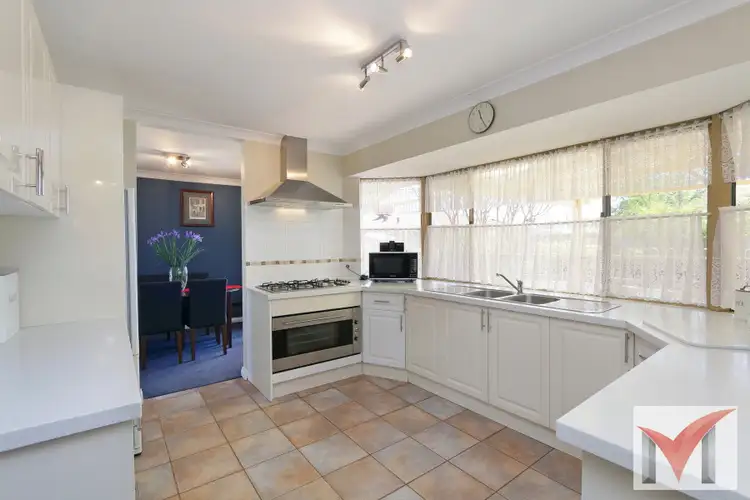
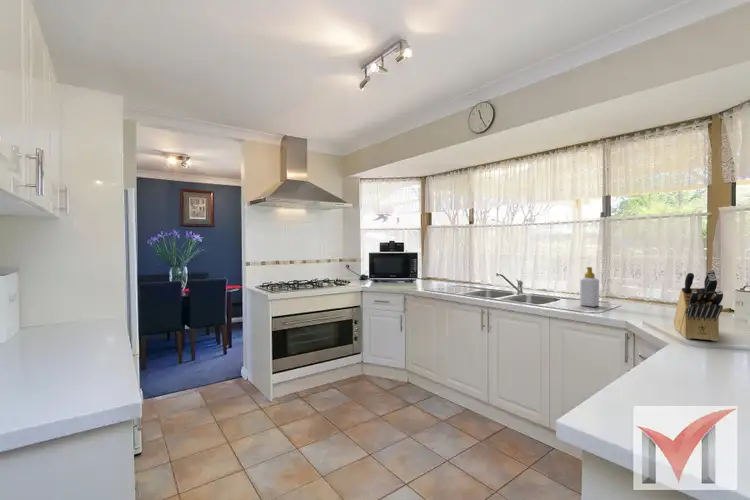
+ knife block (696, 302)
+ soap bottle (589, 286)
